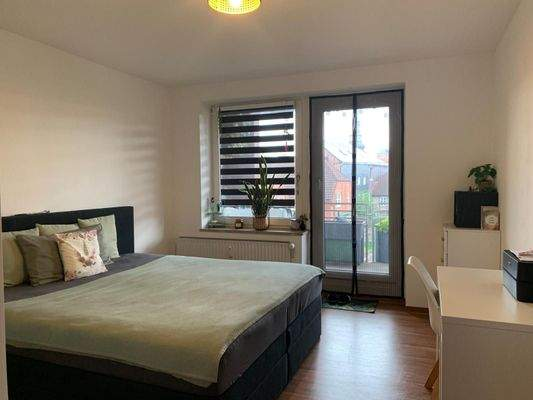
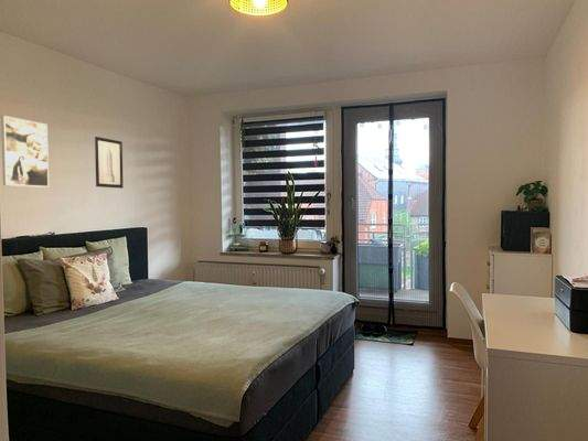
+ wall art (109, 163)
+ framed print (25, 153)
